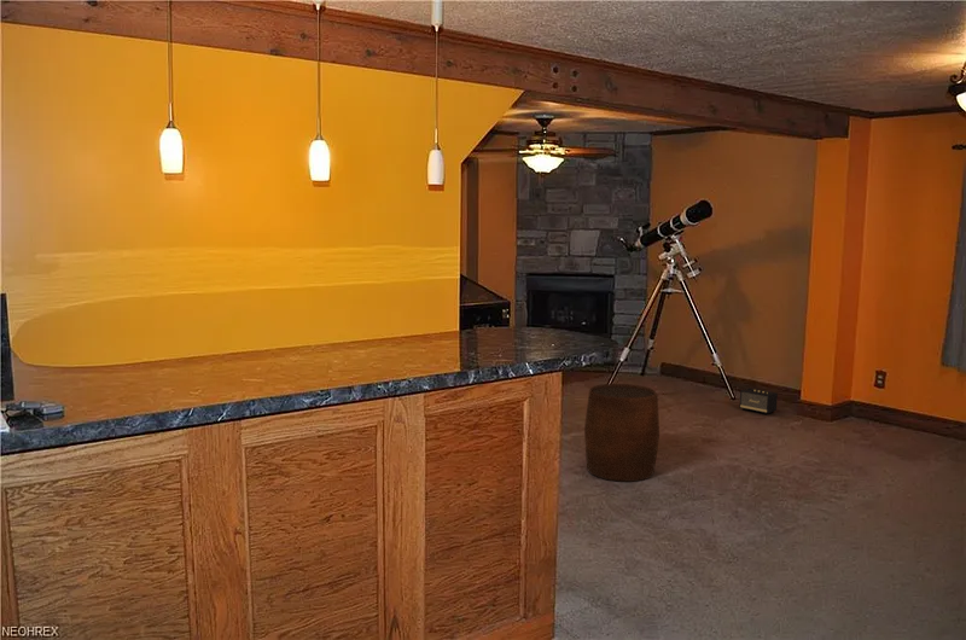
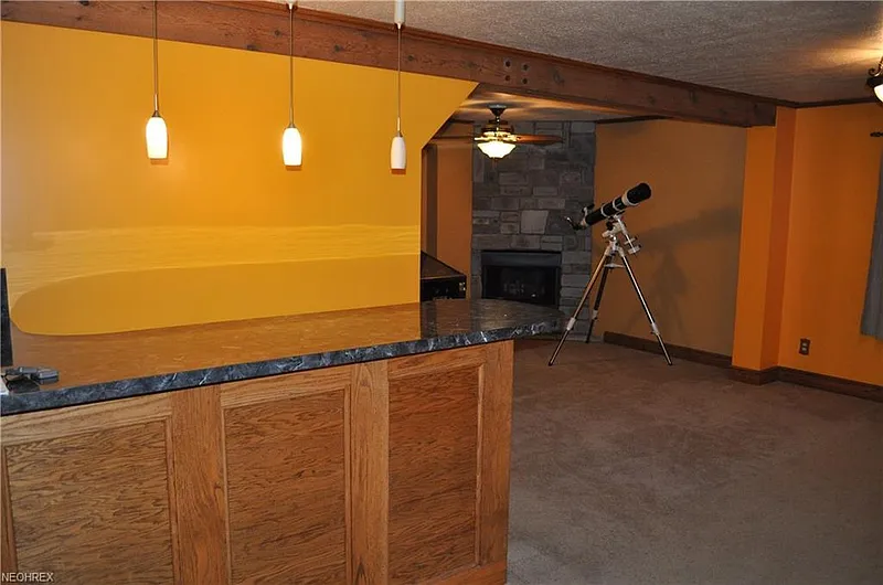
- stool (621, 431)
- speaker (758, 400)
